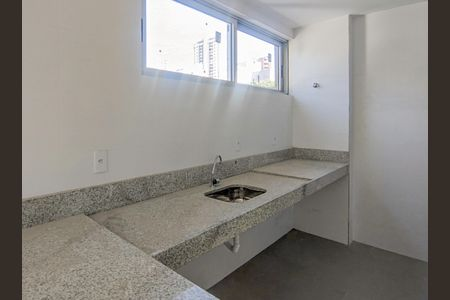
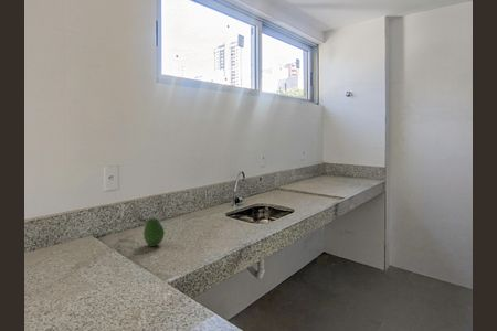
+ fruit (154, 231)
